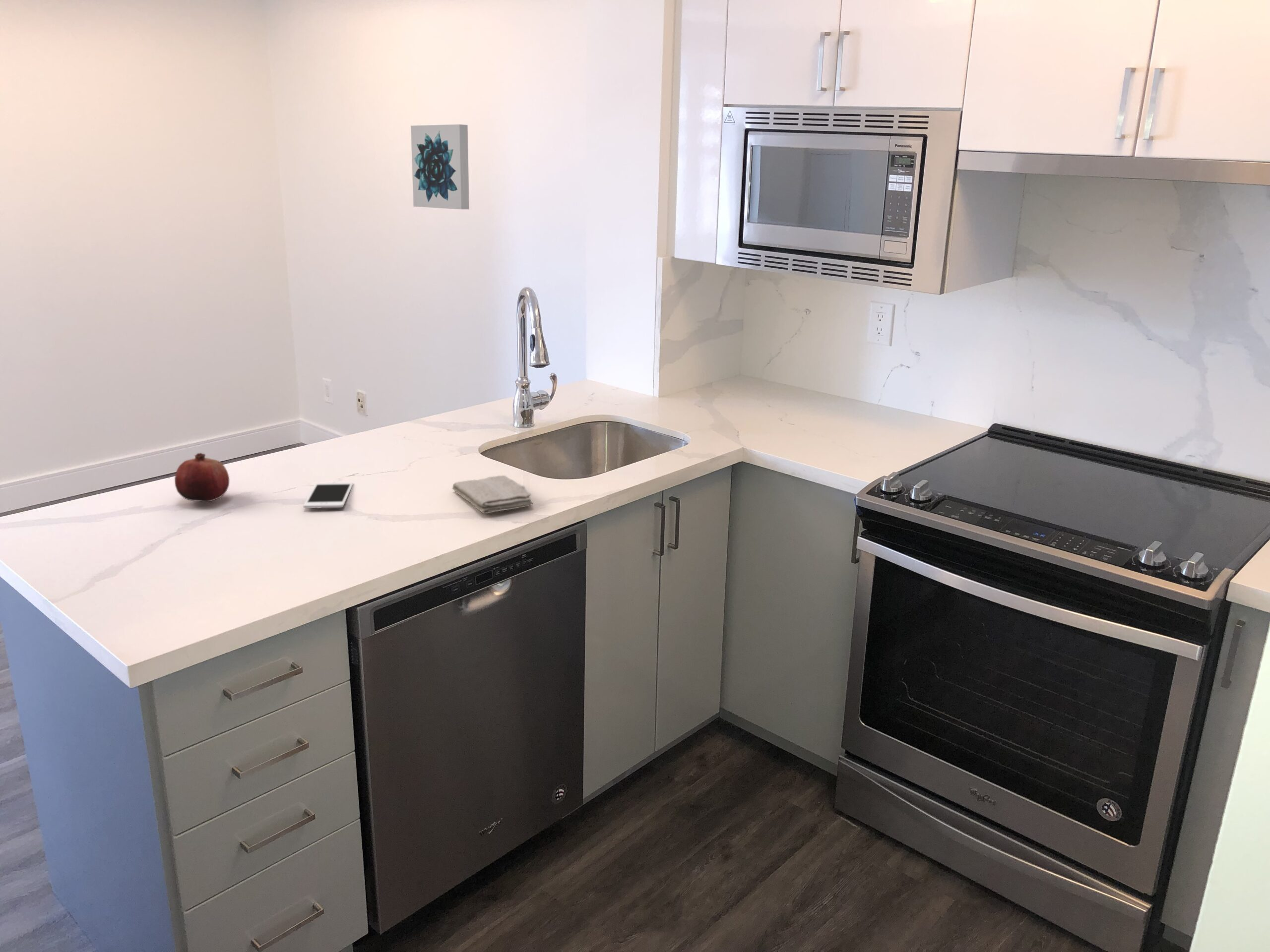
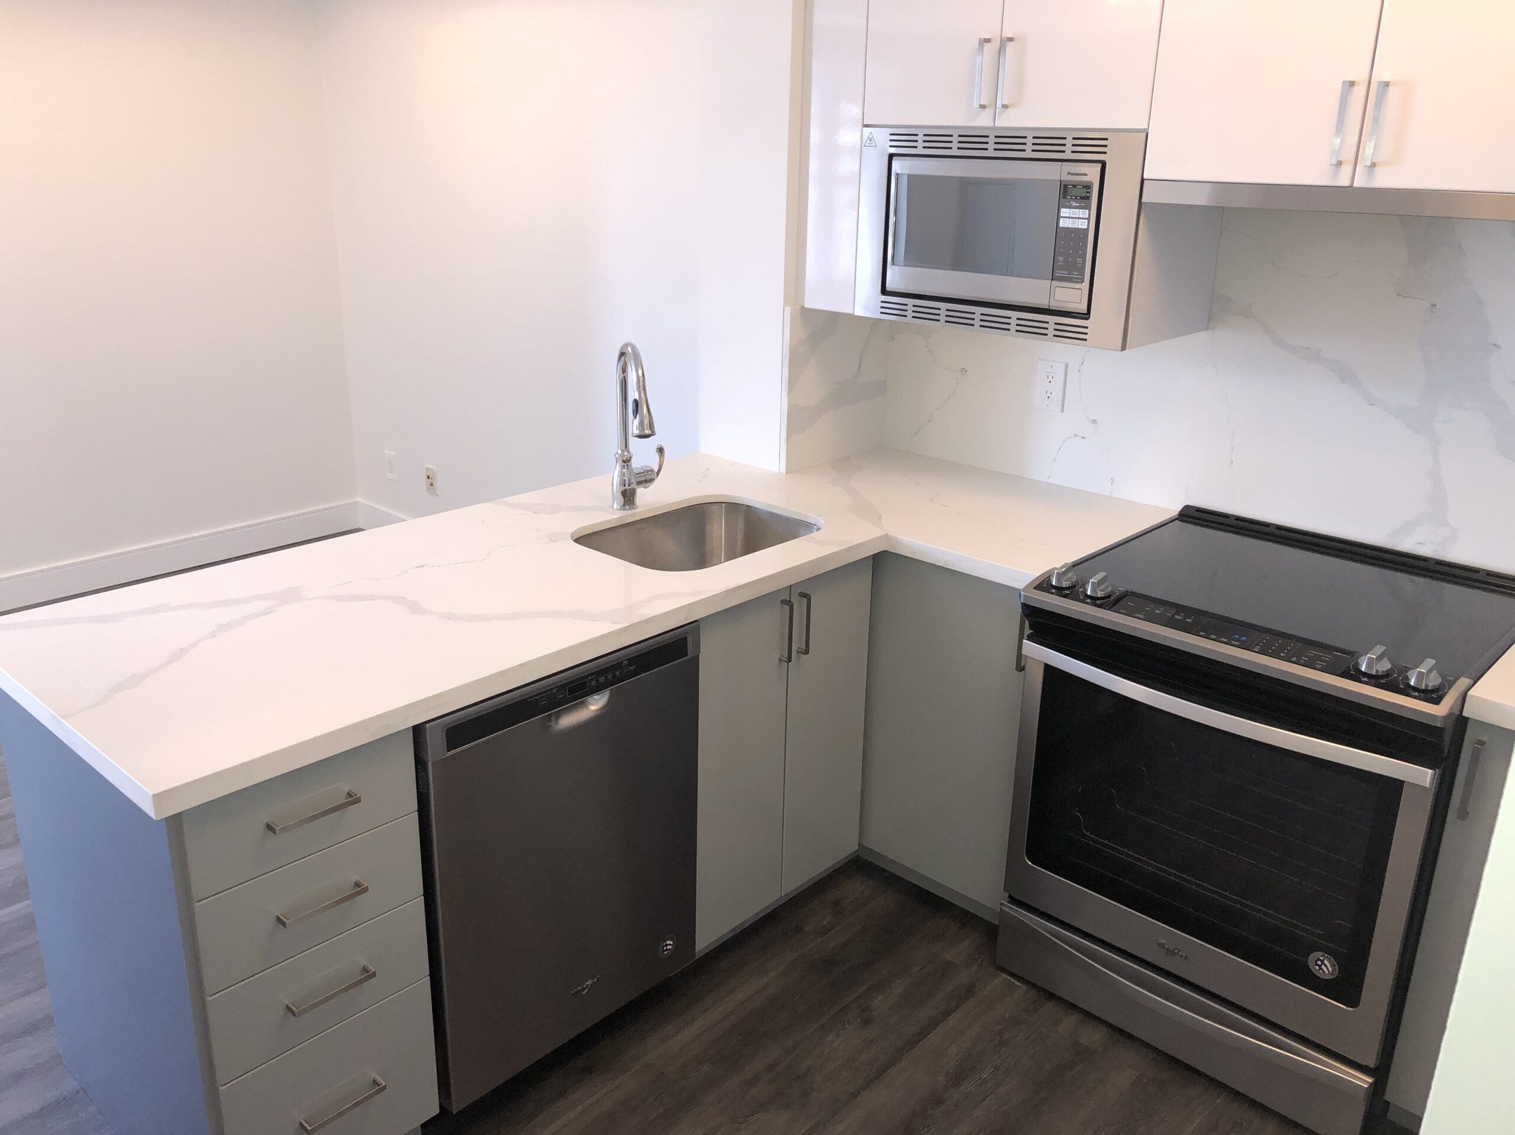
- cell phone (329, 494)
- fruit (201, 478)
- wall art (440, 167)
- washcloth (493, 492)
